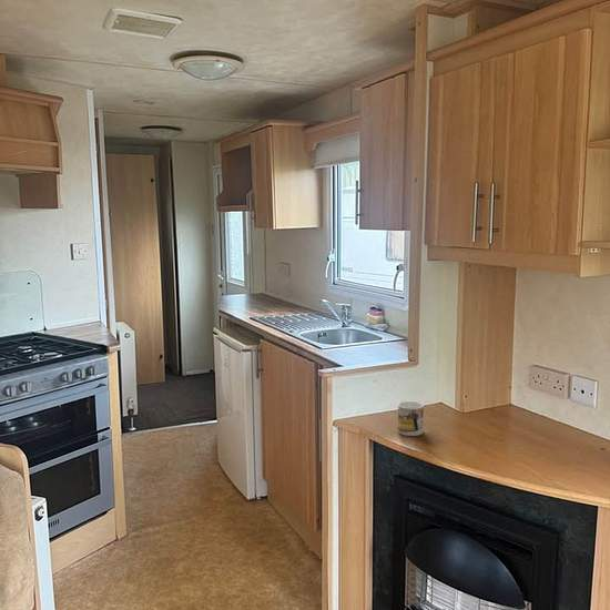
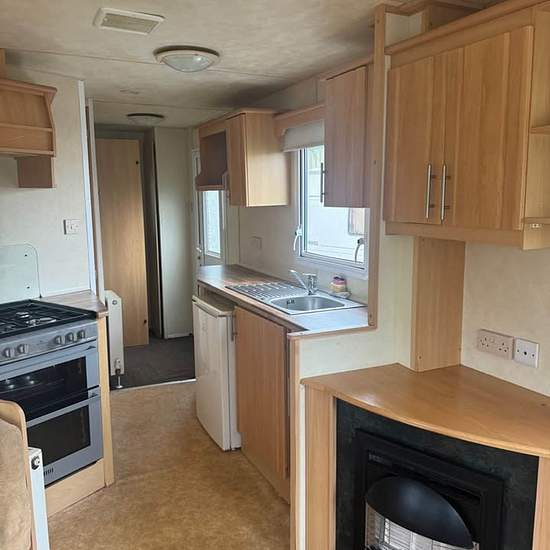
- mug (413, 417)
